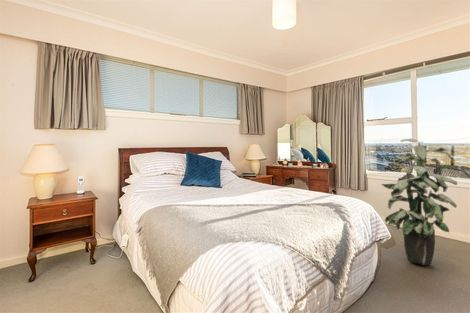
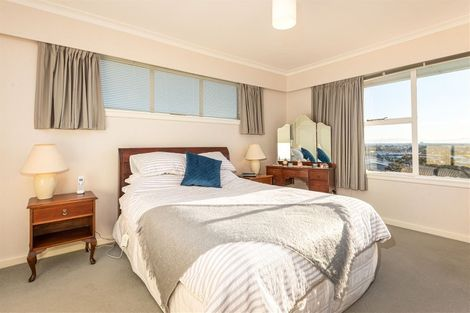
- indoor plant (415, 199)
